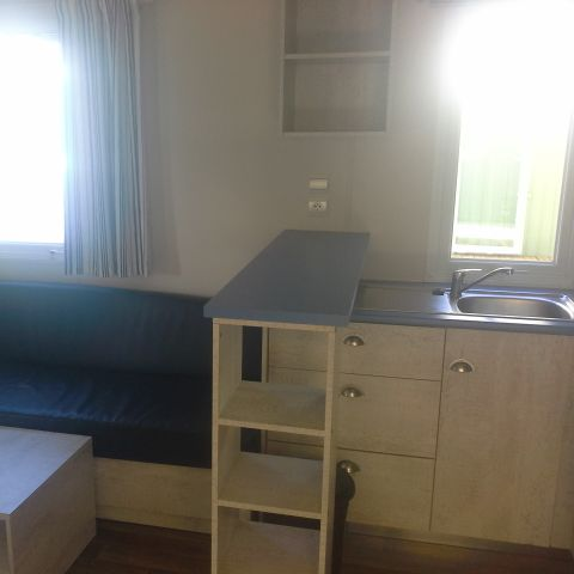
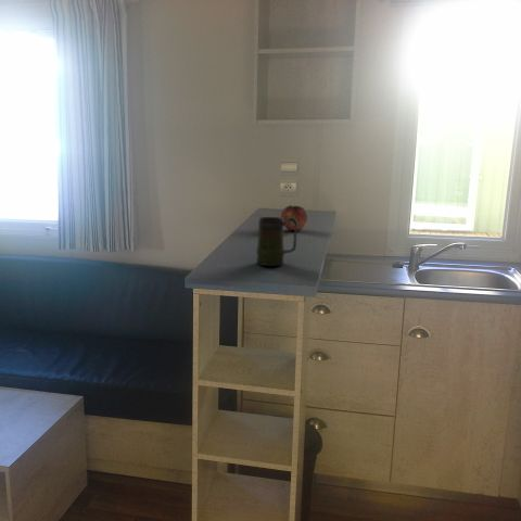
+ fruit (293, 217)
+ mug (277, 240)
